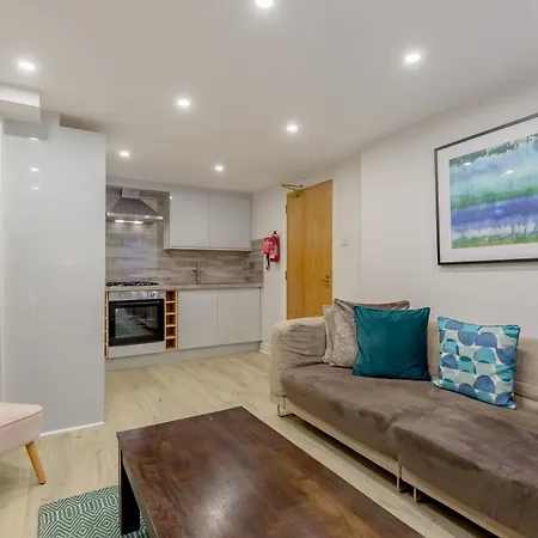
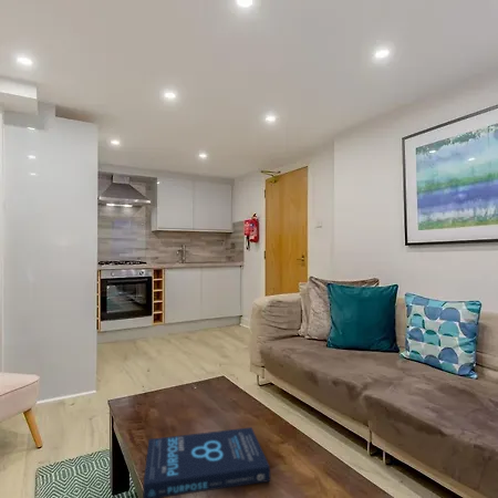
+ book (205, 459)
